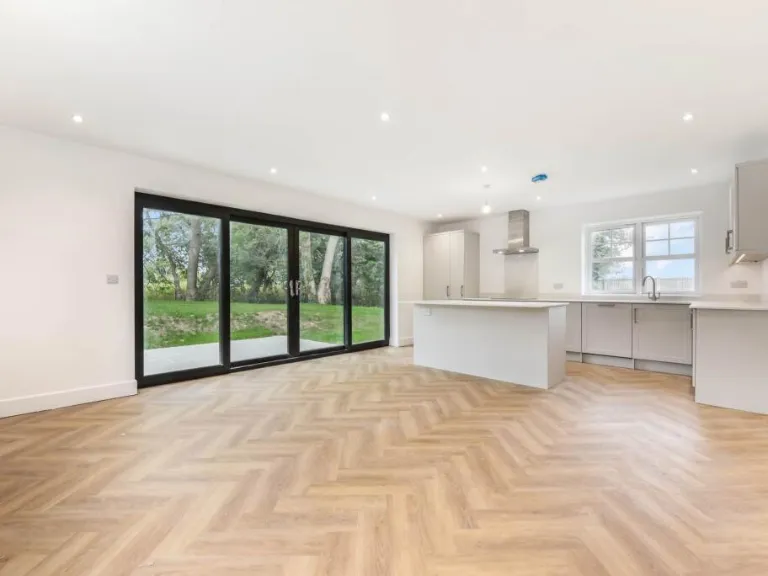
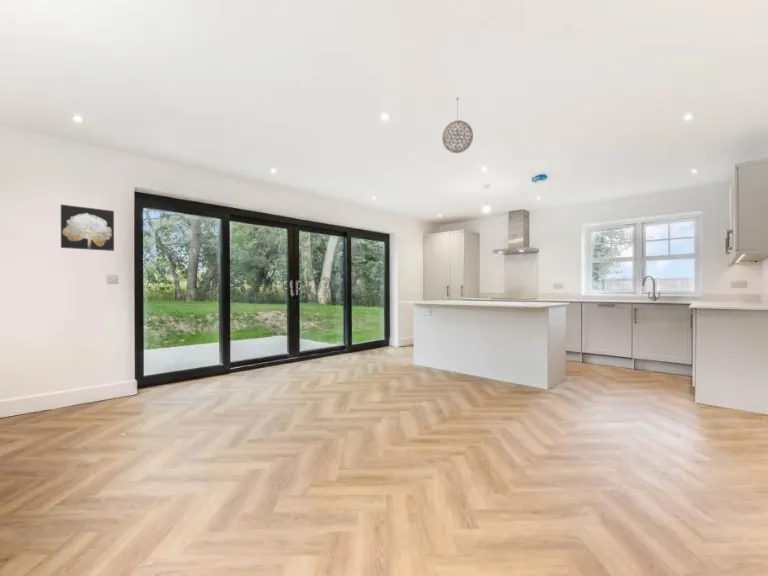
+ pendant light (457, 125)
+ wall art (88, 228)
